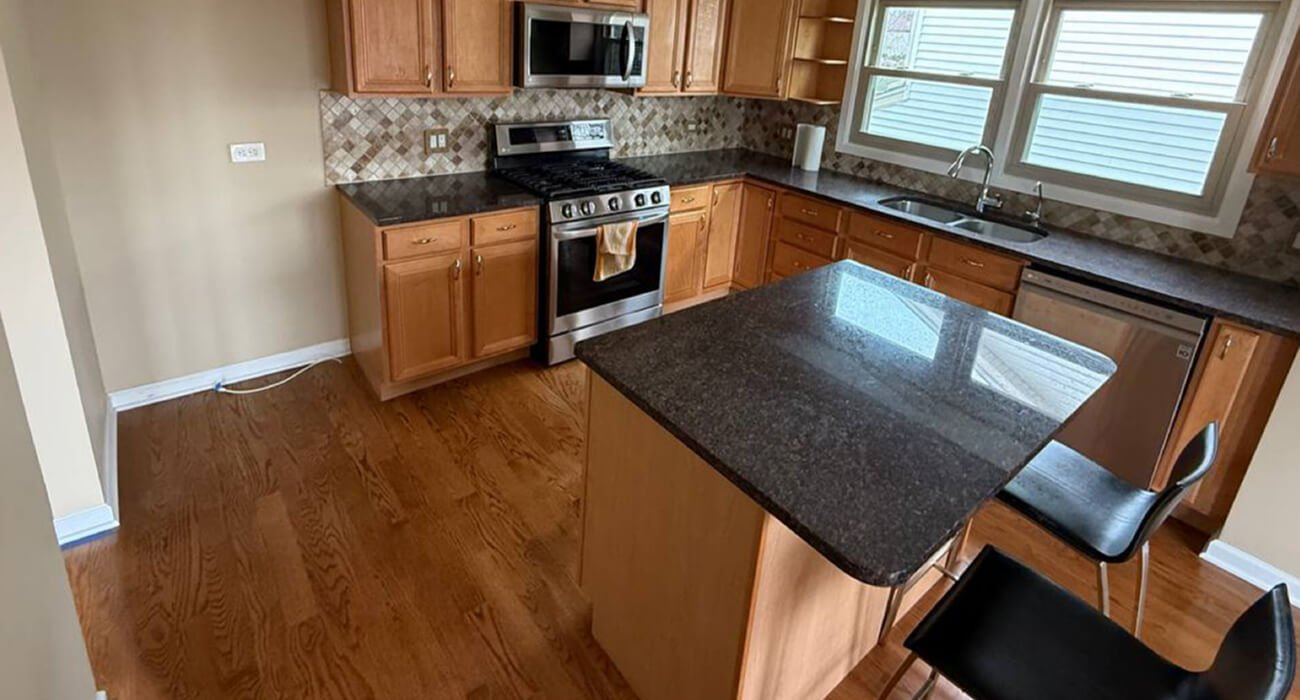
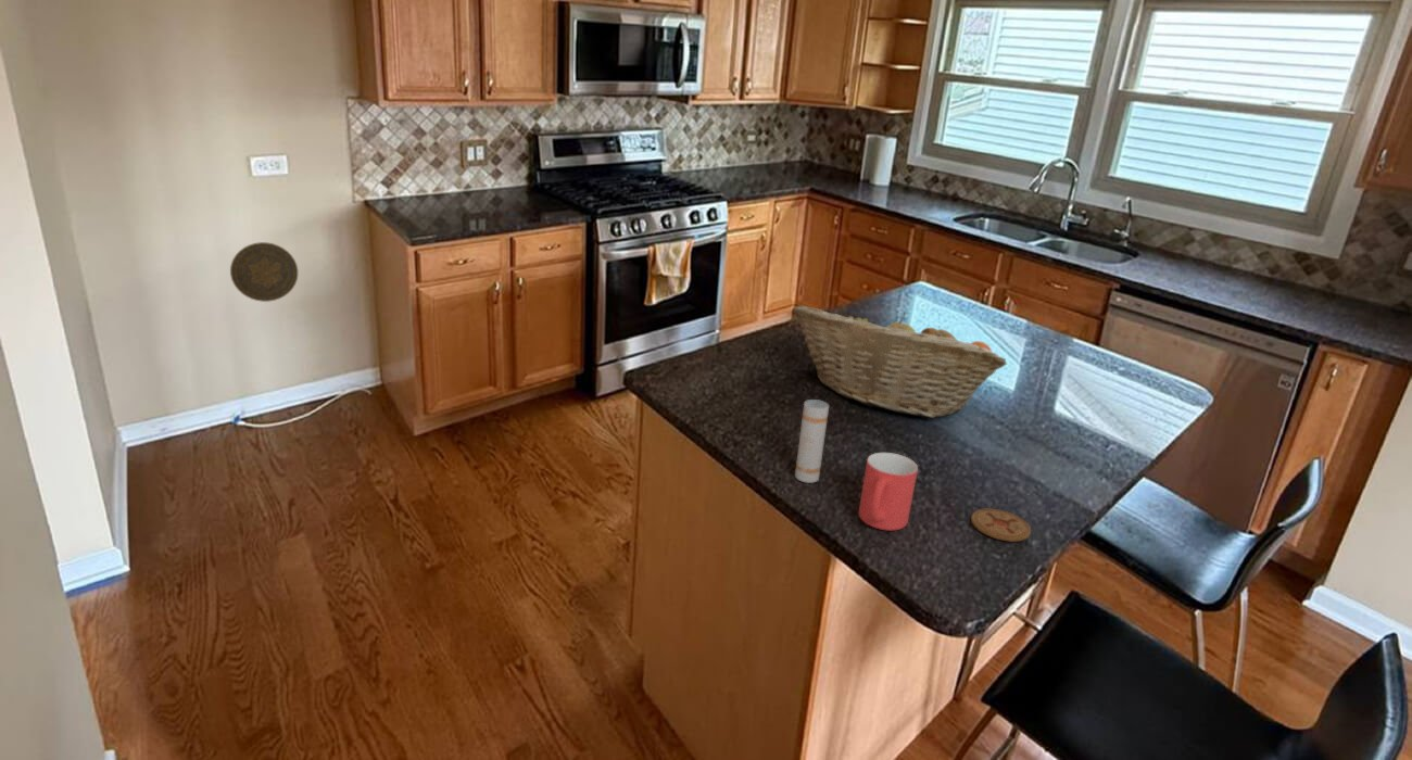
+ beverage can (811, 441)
+ mug (884, 495)
+ fruit basket (892, 350)
+ decorative plate (265, 273)
+ coaster (1000, 524)
